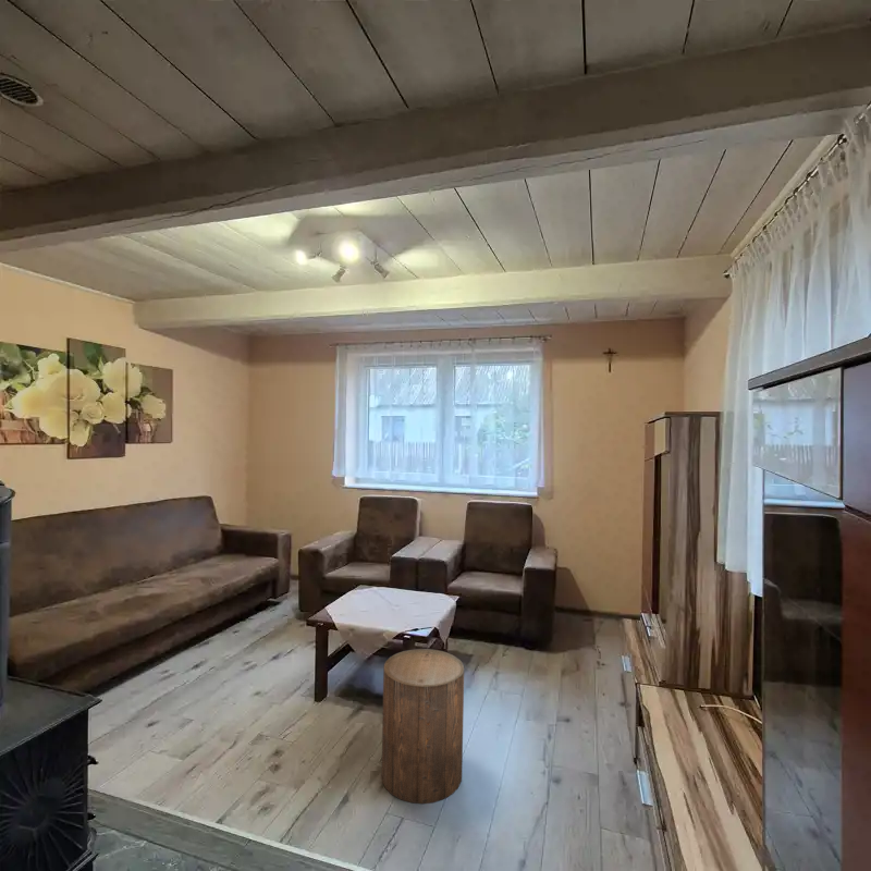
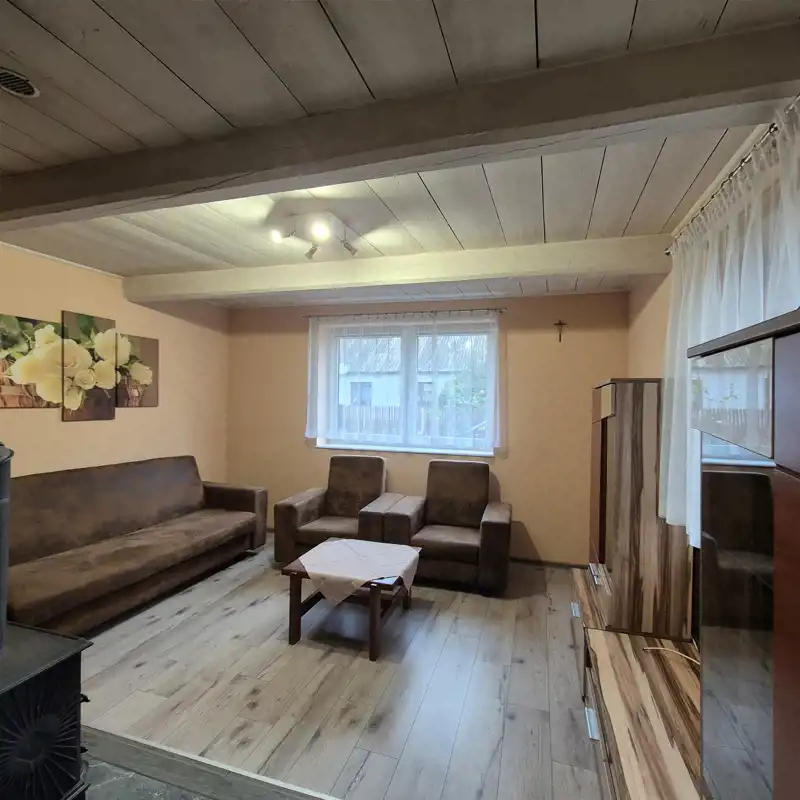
- stool (422, 720)
